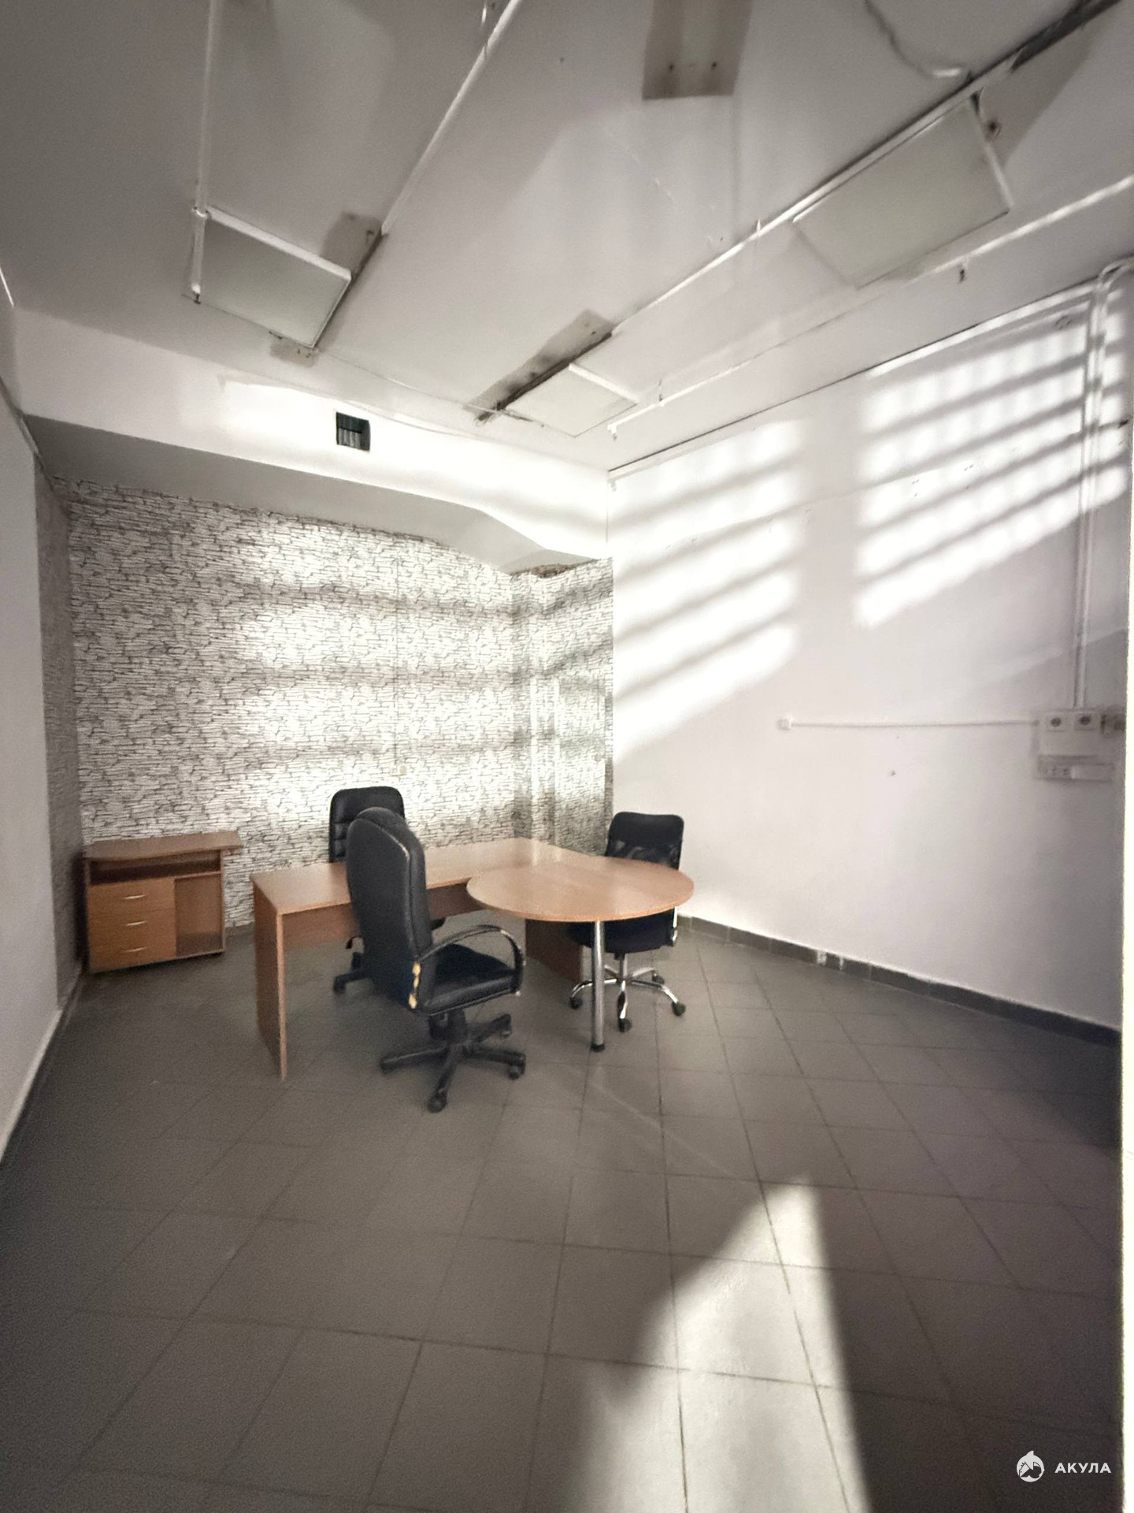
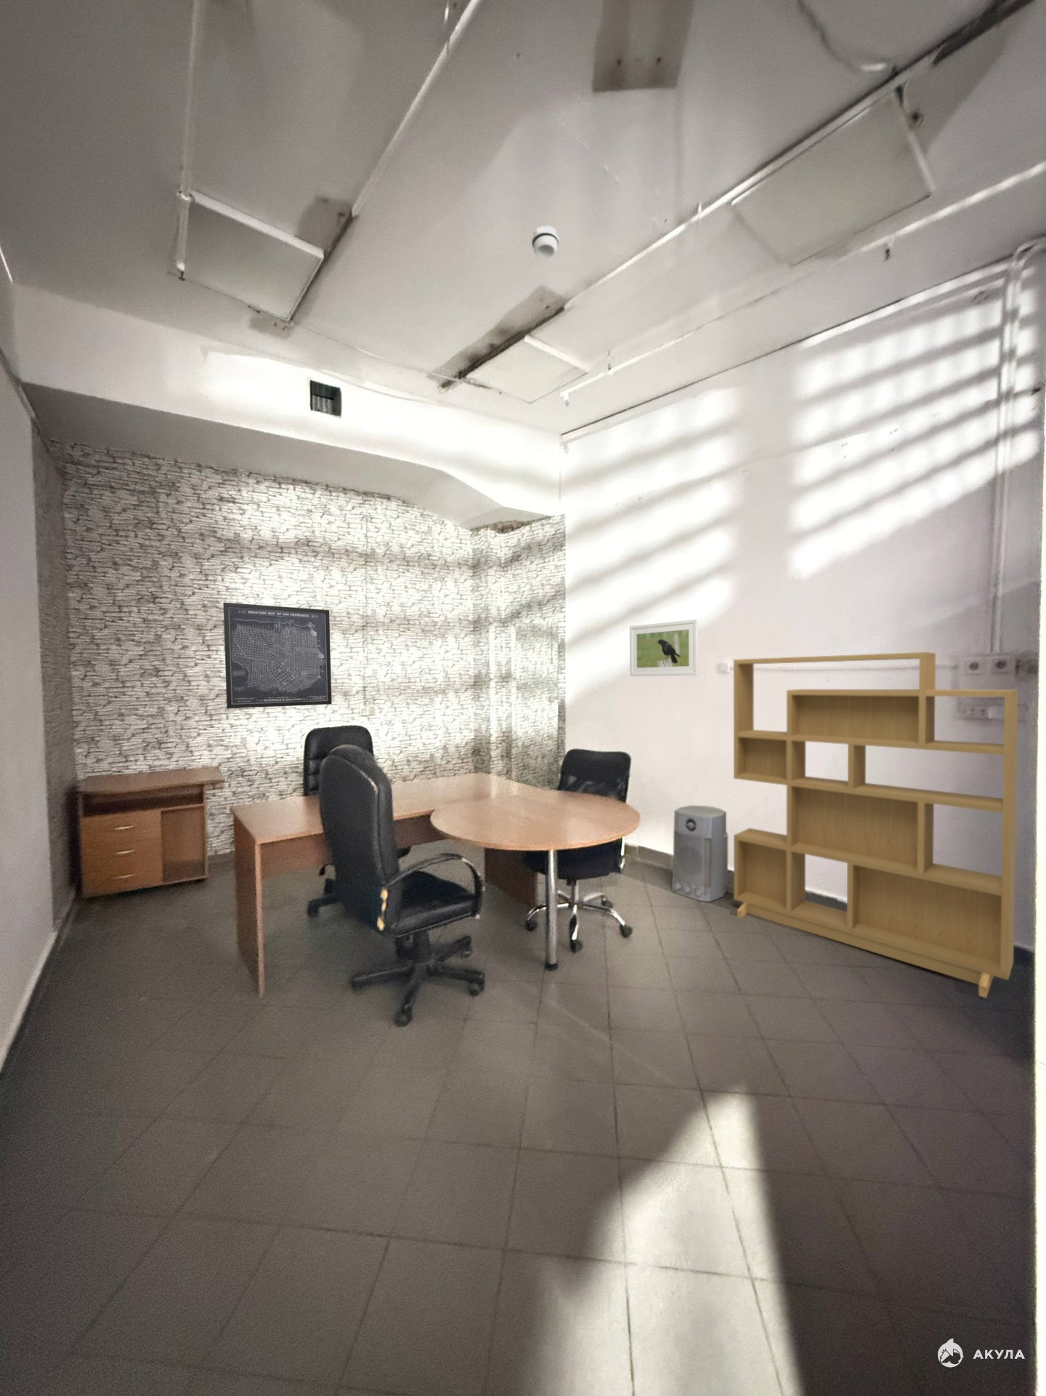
+ smoke detector (545, 243)
+ wall art (280, 656)
+ bookshelf (856, 798)
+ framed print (661, 650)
+ air purifier (701, 850)
